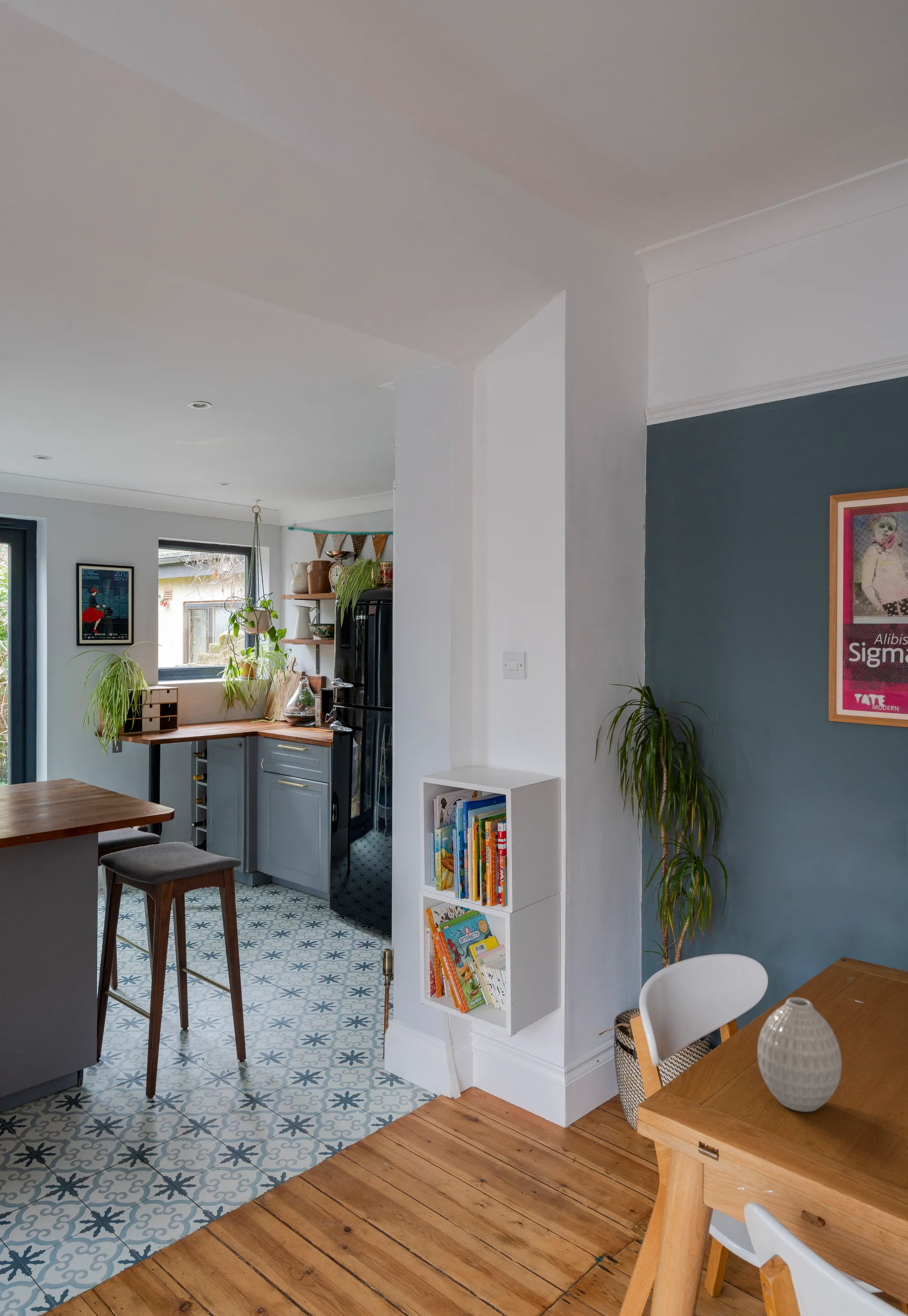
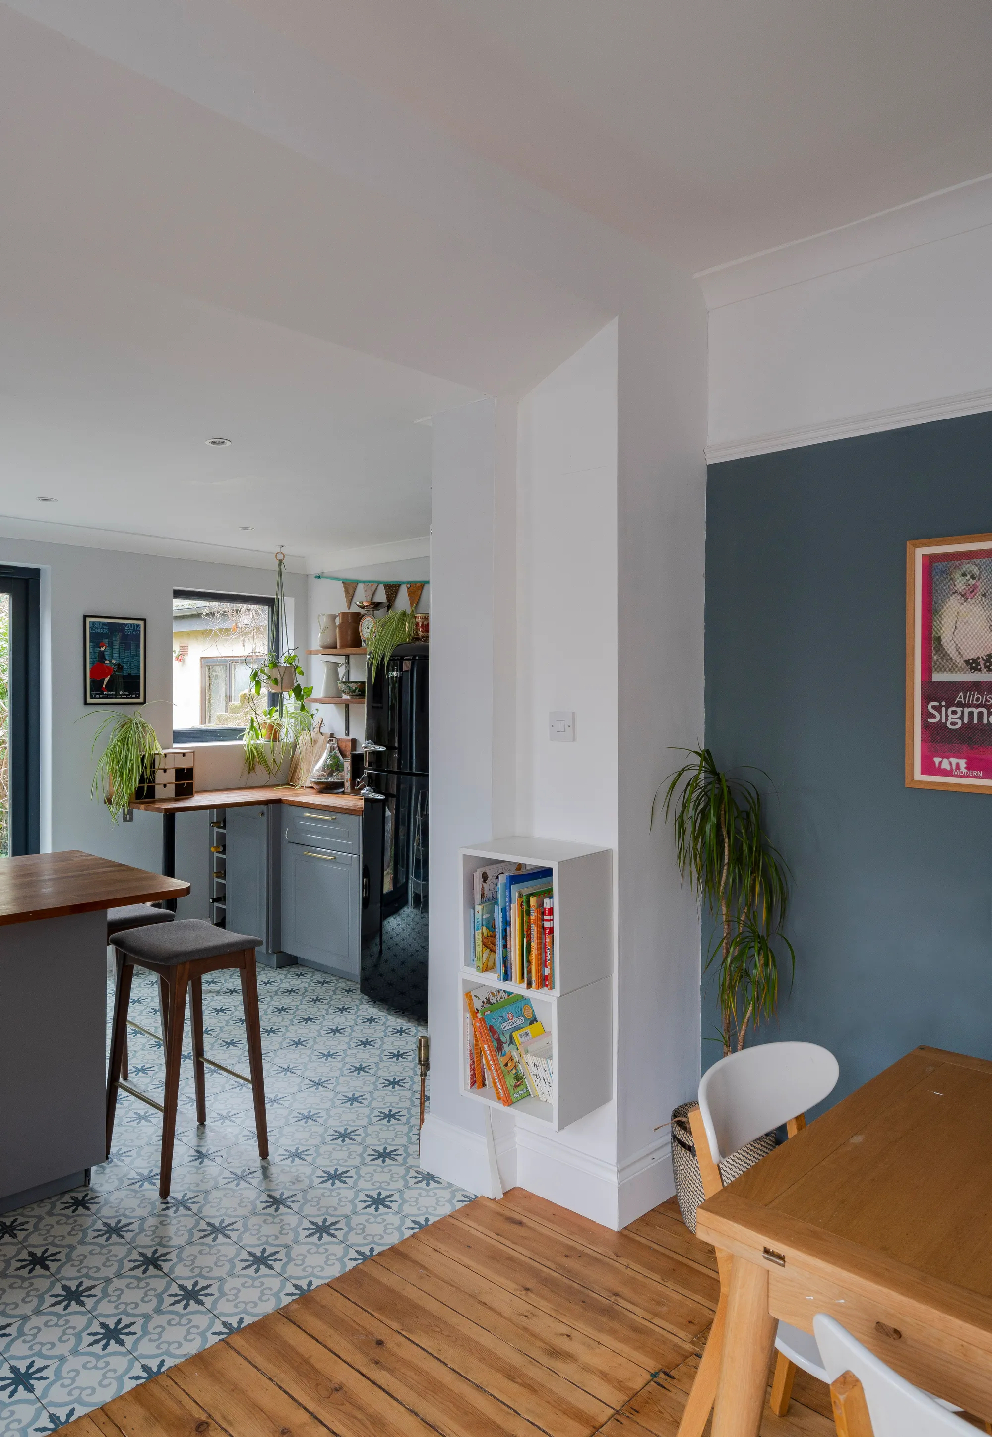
- vase (799, 1052)
